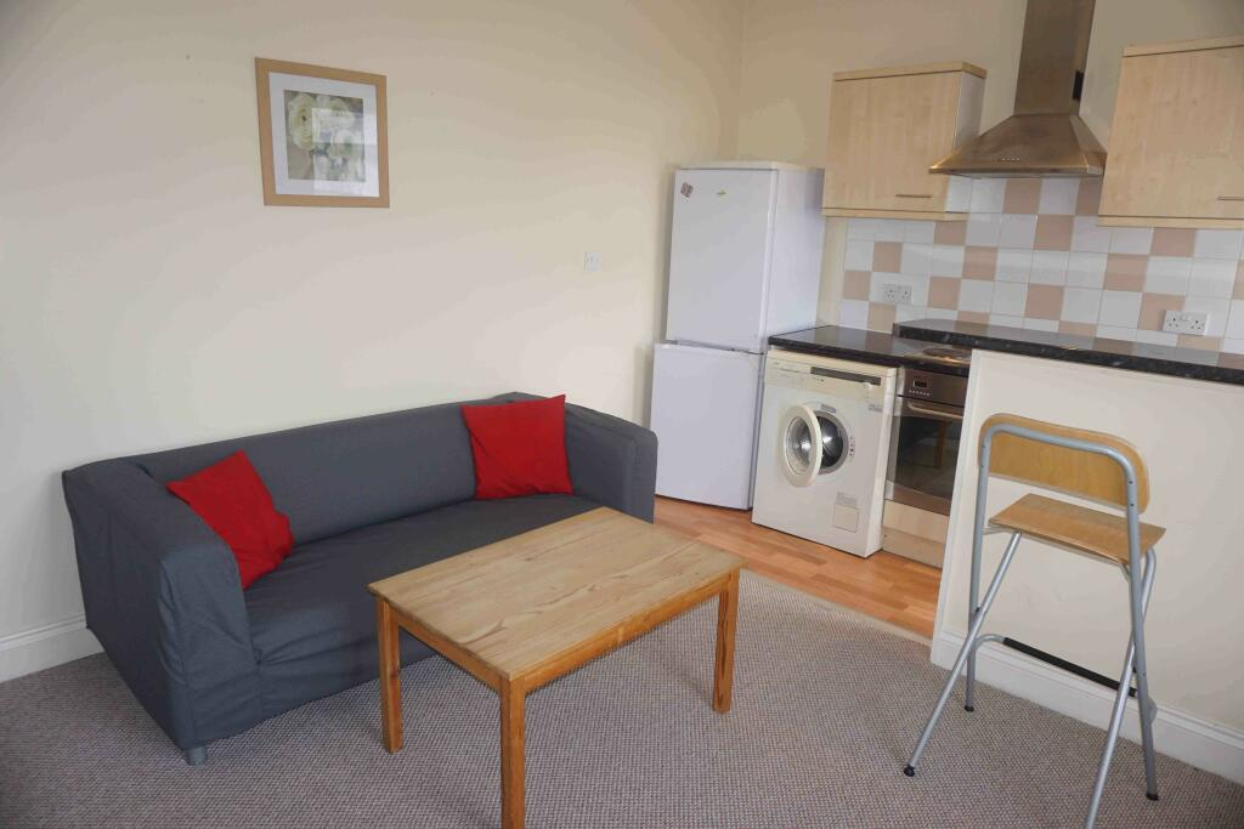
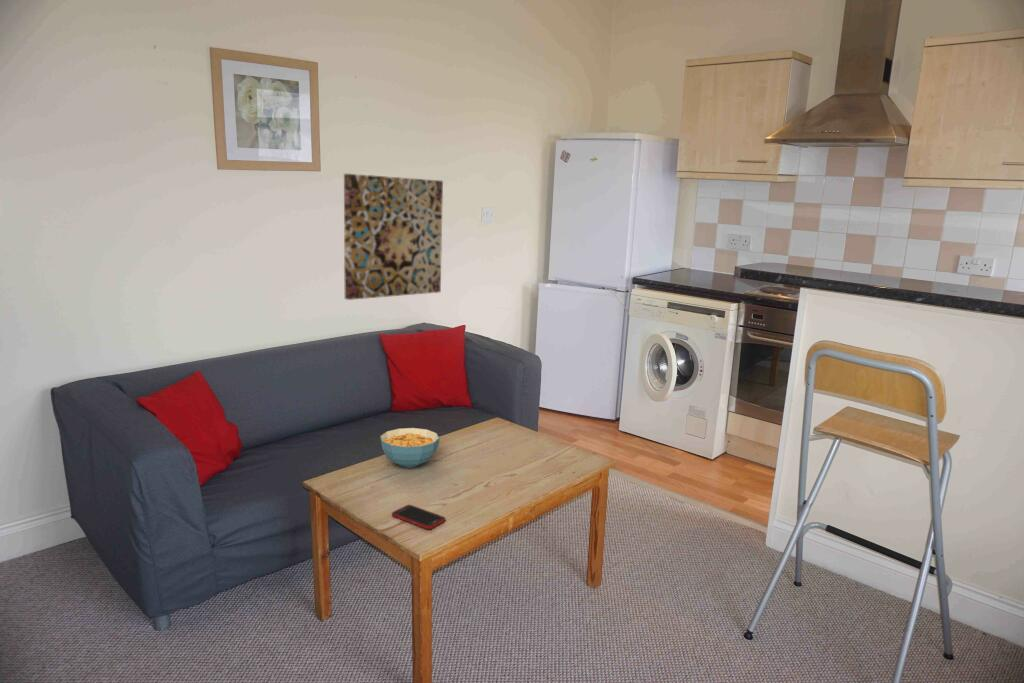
+ cell phone (418, 516)
+ cereal bowl (409, 450)
+ wall art (395, 237)
